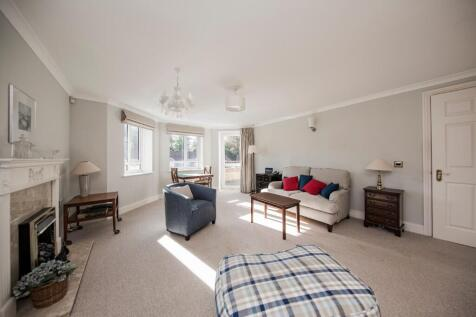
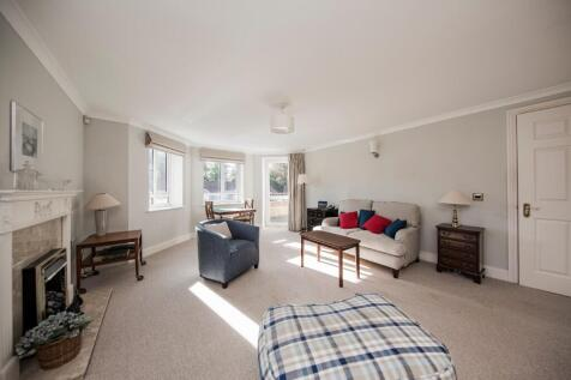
- chandelier (177, 92)
